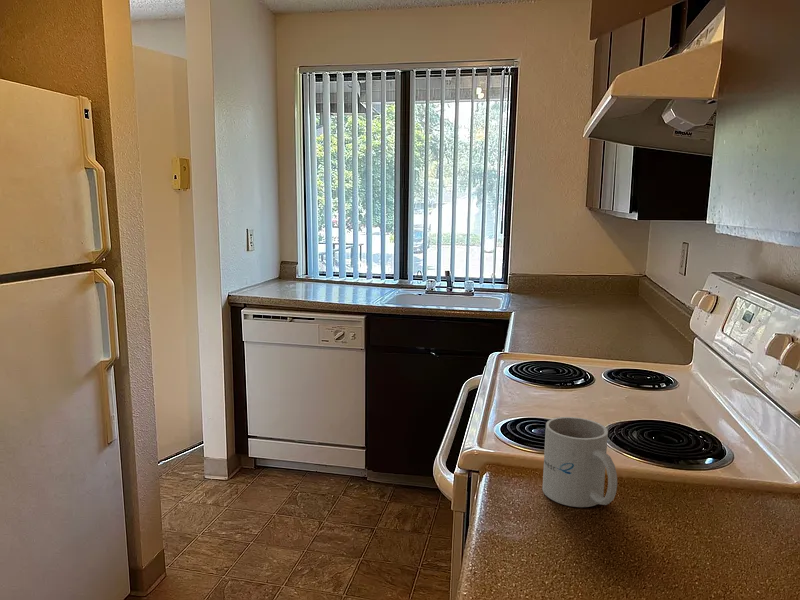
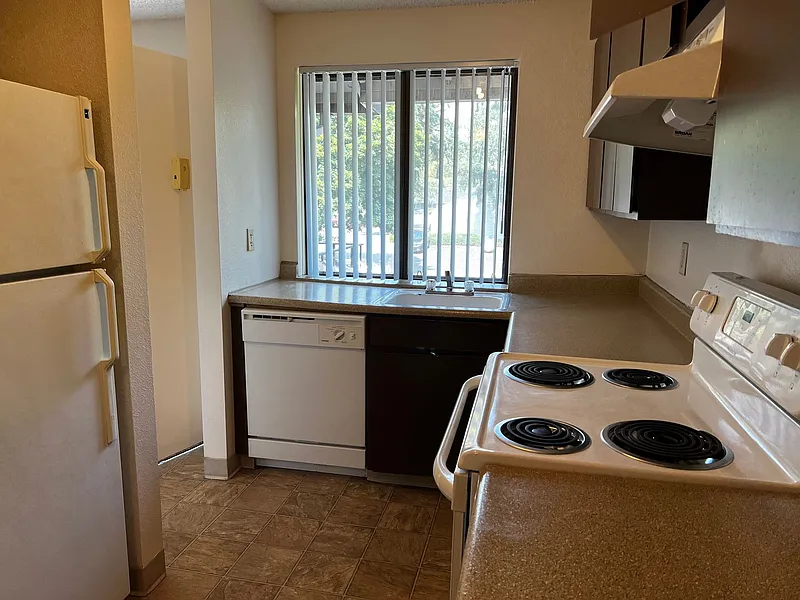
- mug (580, 465)
